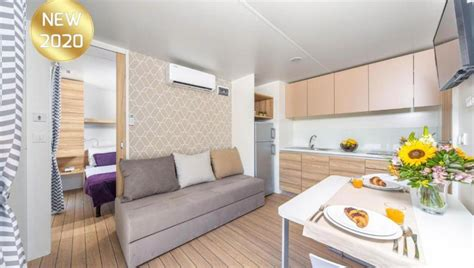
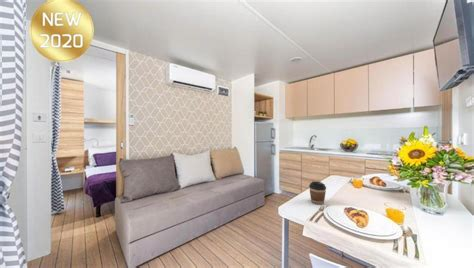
+ coffee cup (317, 191)
